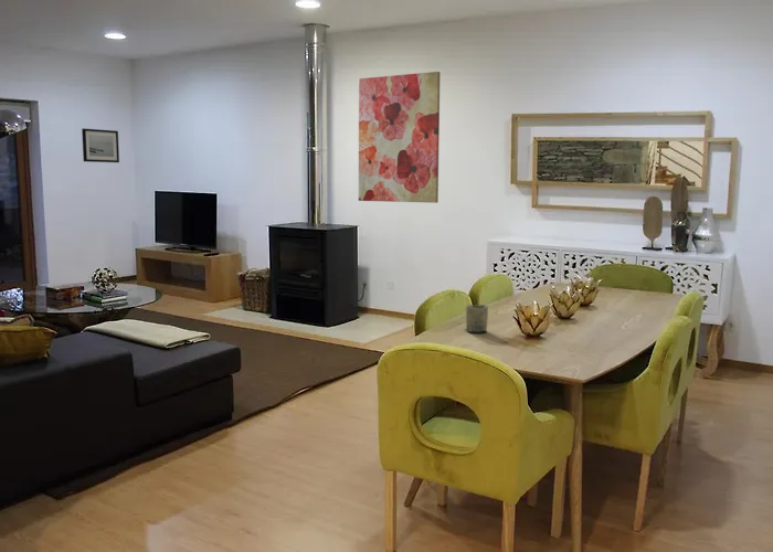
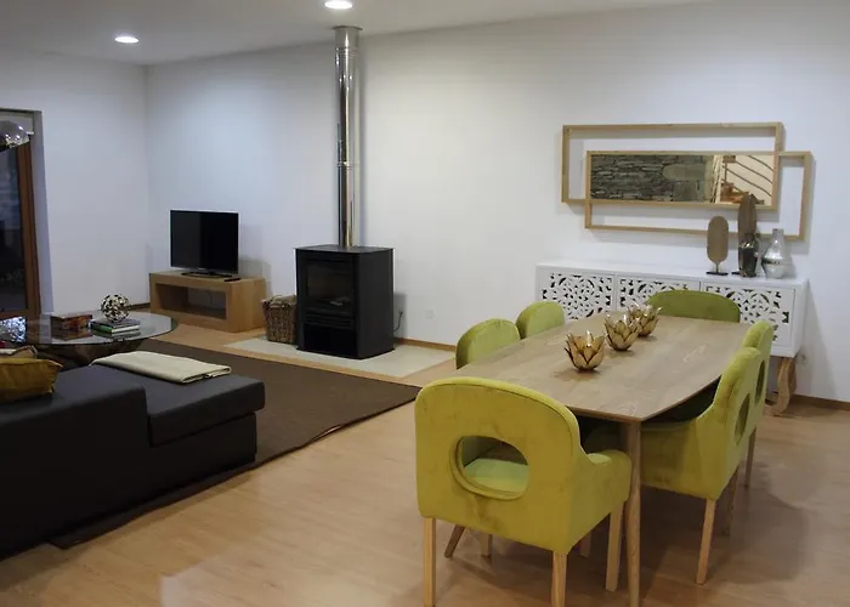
- wall art (396, 139)
- cup (476, 318)
- wall art (100, 146)
